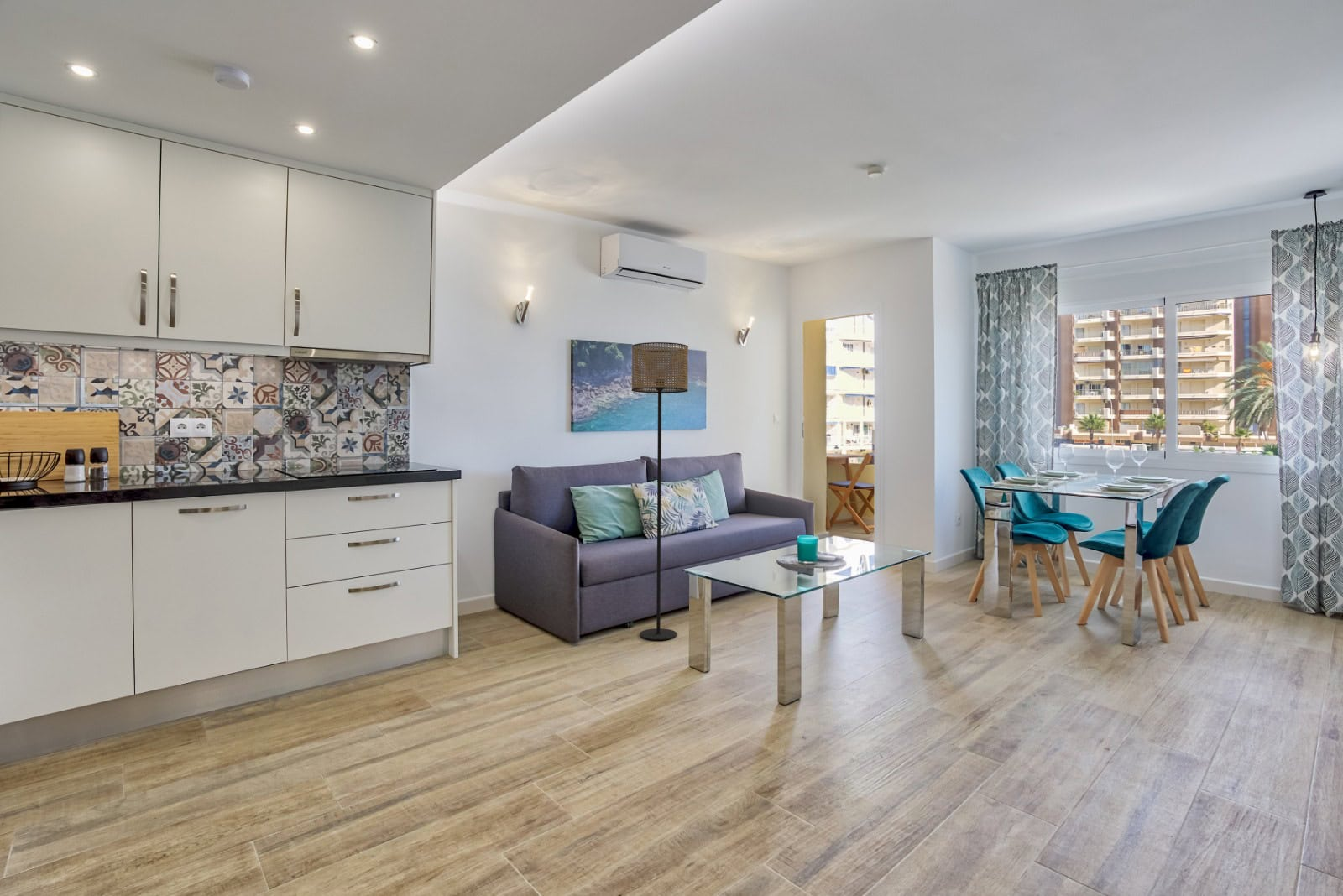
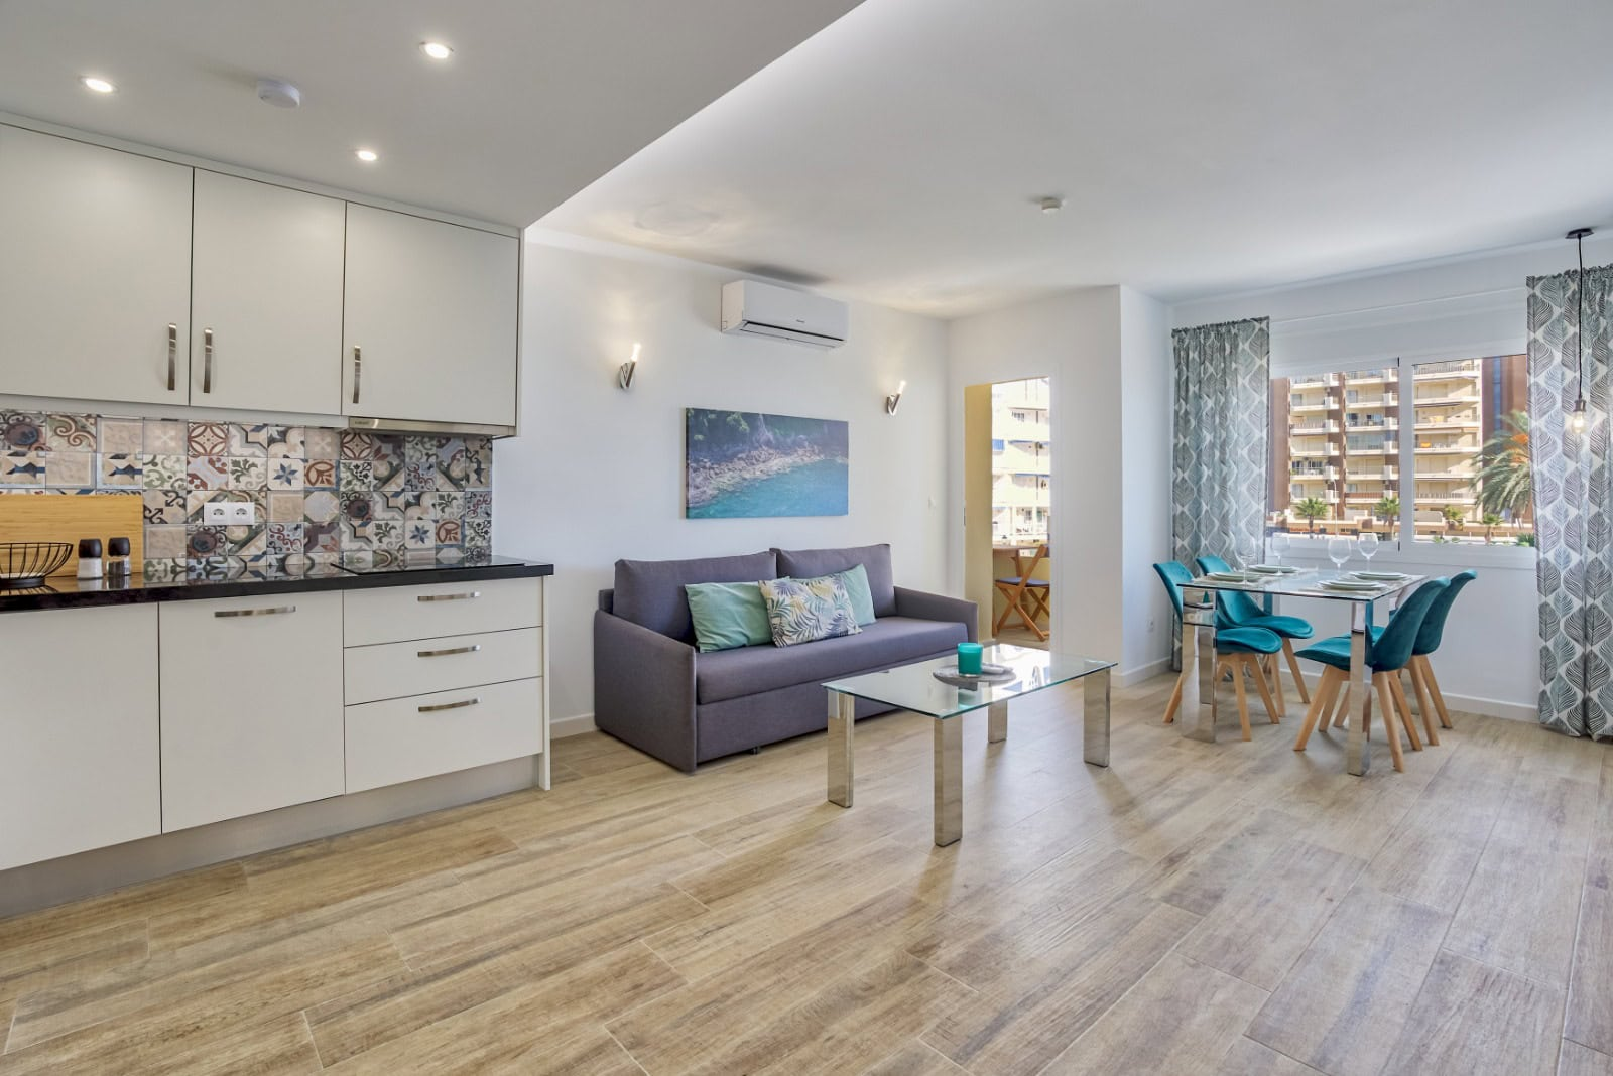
- floor lamp (659, 491)
